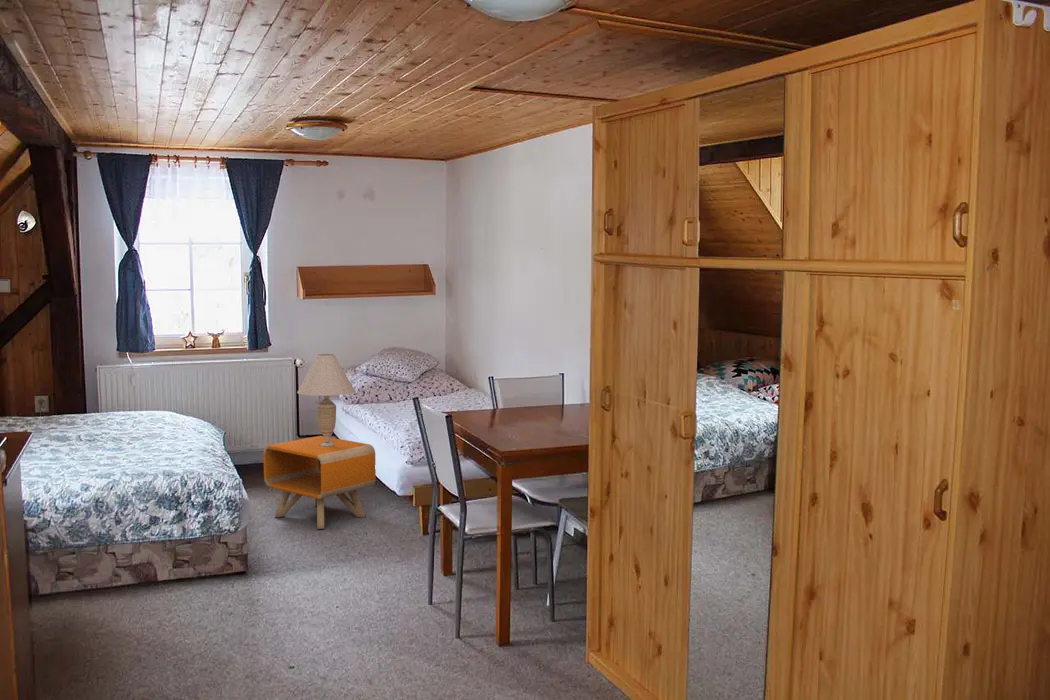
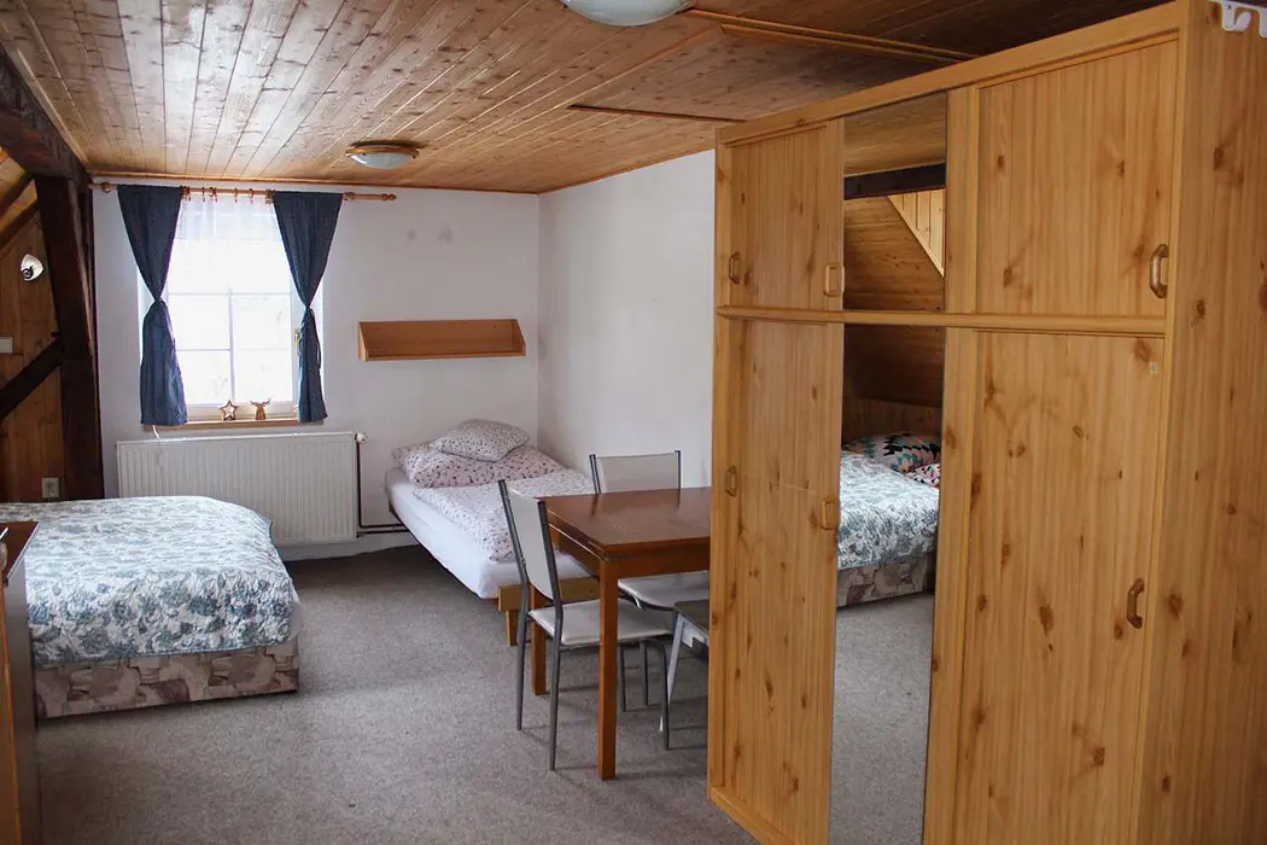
- nightstand (319, 480)
- table lamp (326, 400)
